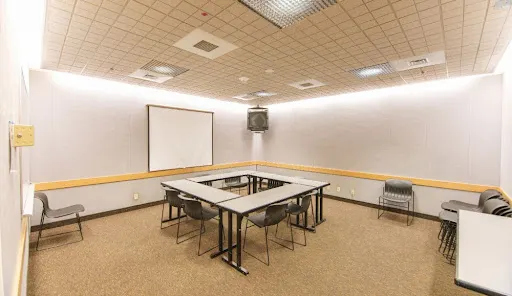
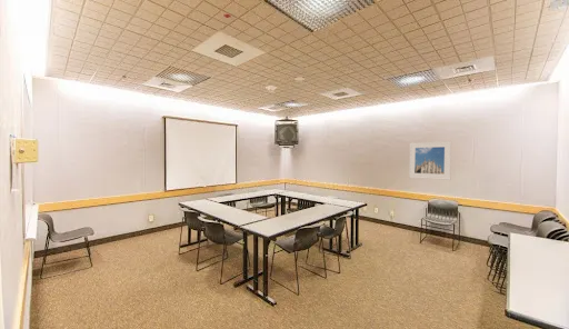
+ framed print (429, 160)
